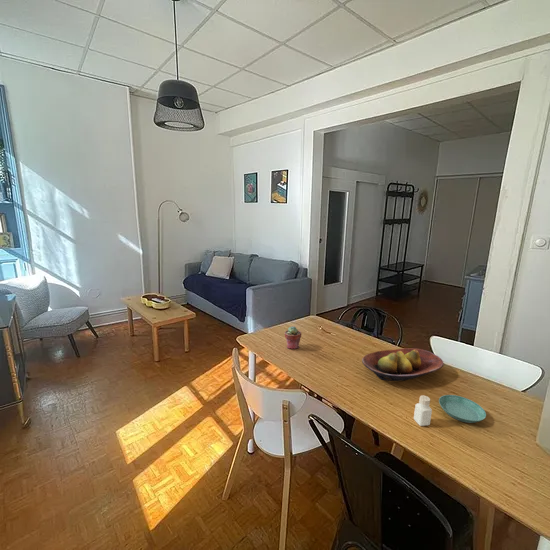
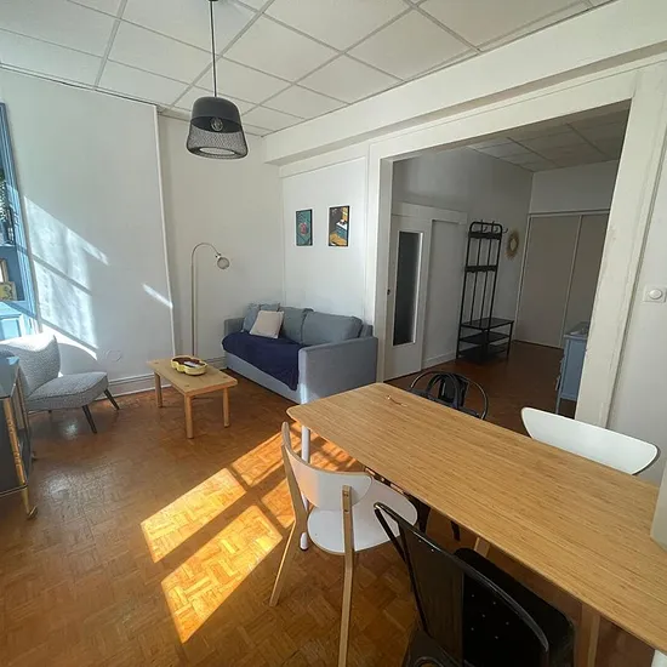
- fruit bowl (402, 361)
- saucer (461, 409)
- potted succulent (292, 336)
- pepper shaker (423, 410)
